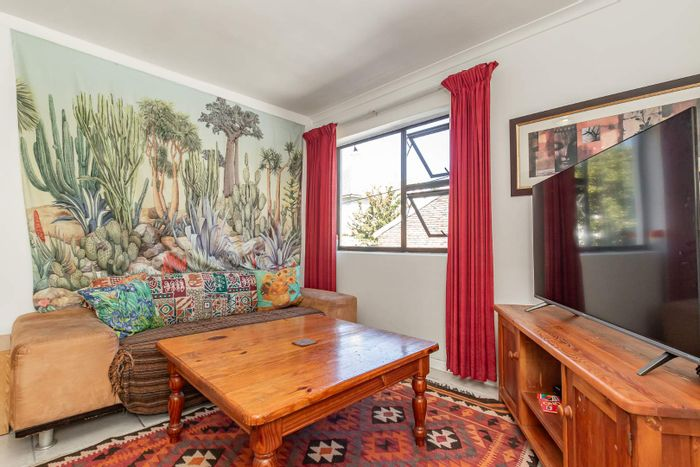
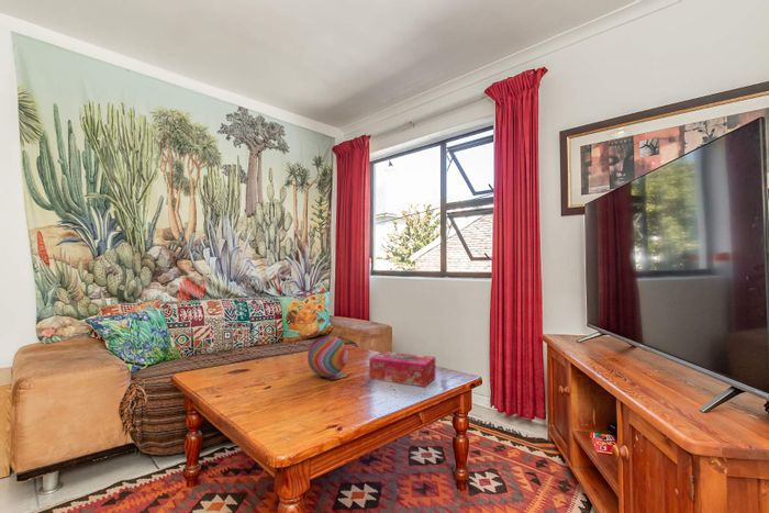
+ decorative ball (327, 356)
+ tissue box (402, 367)
